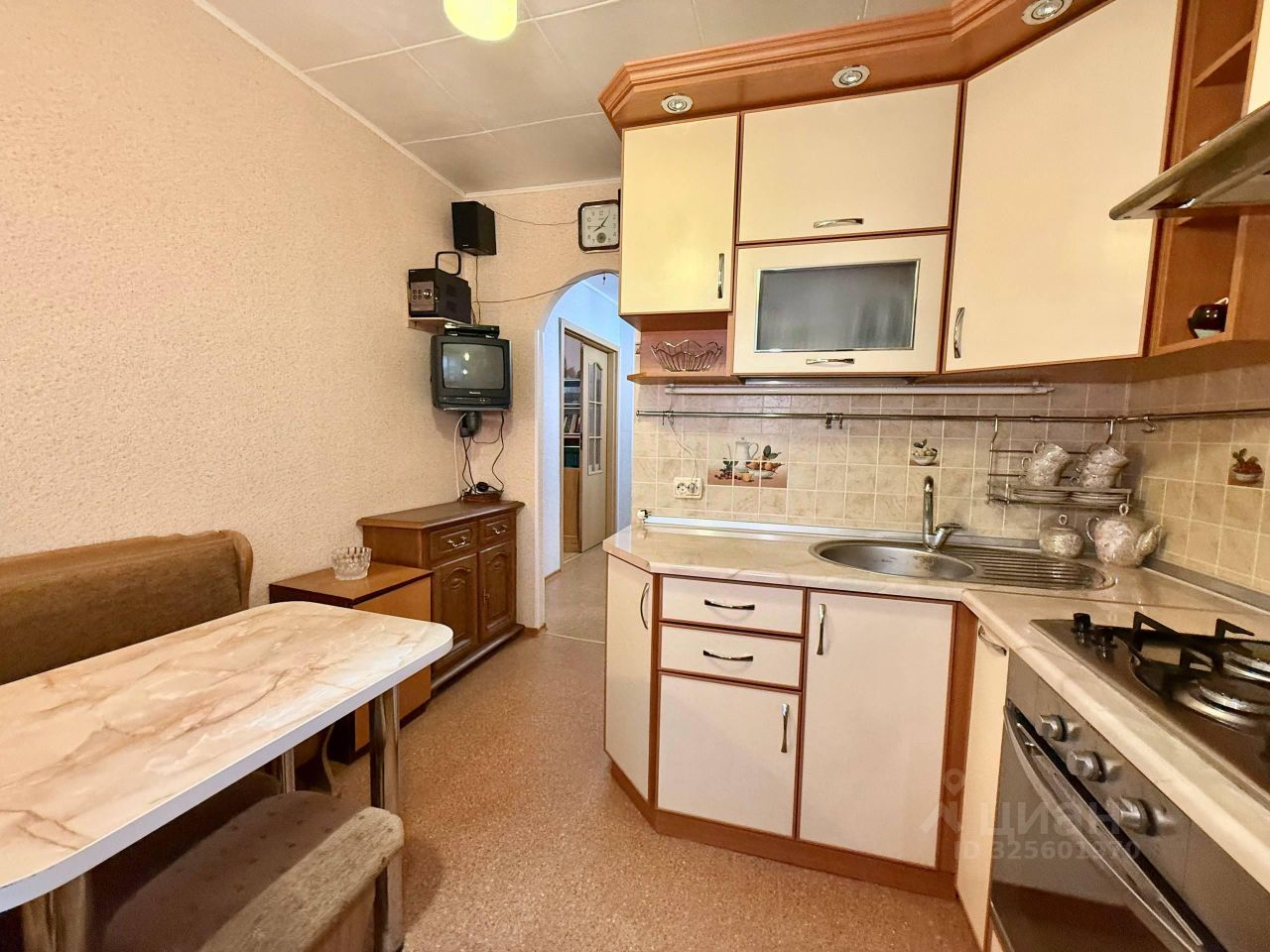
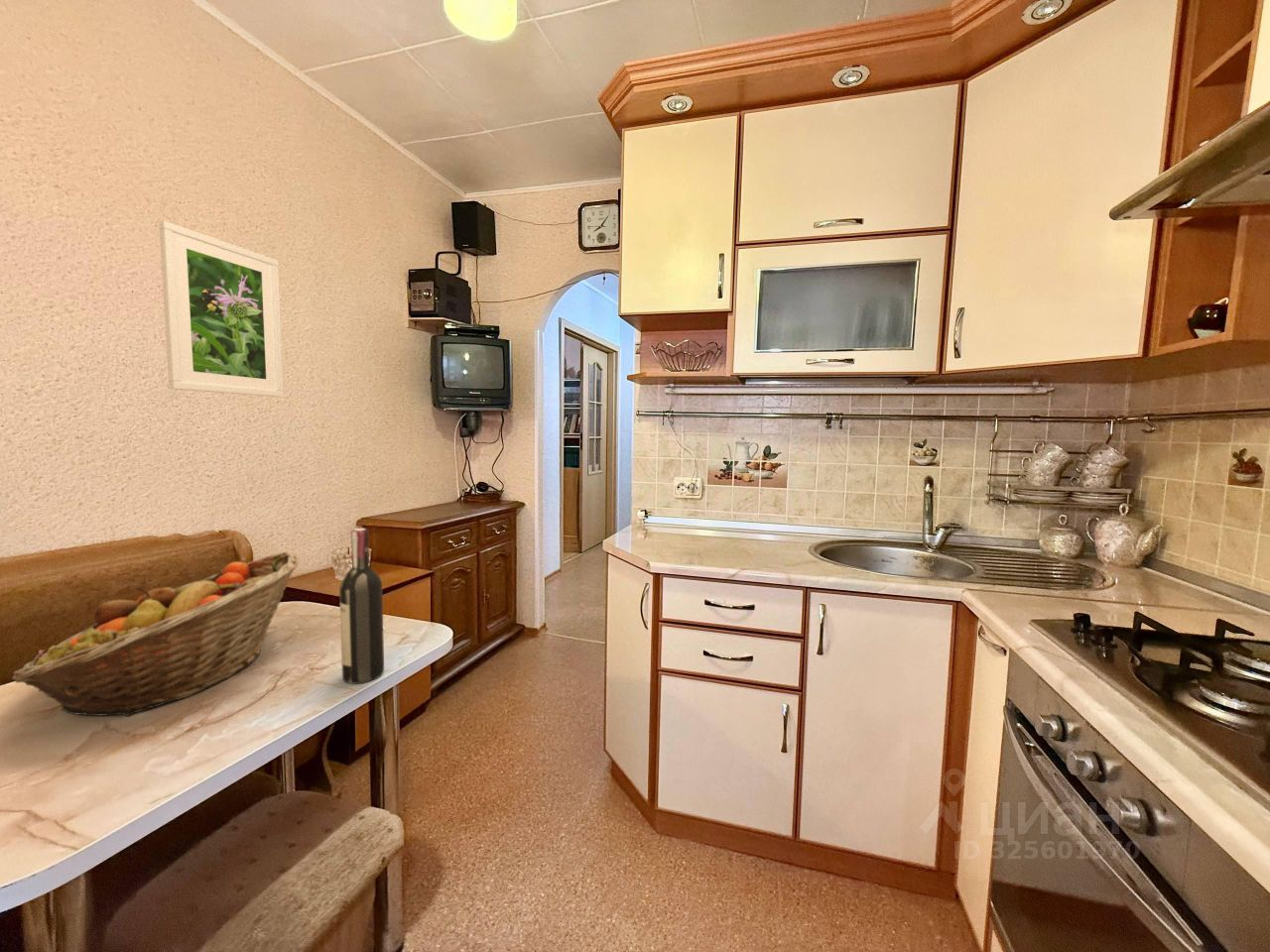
+ fruit basket (184, 621)
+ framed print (228, 318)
+ wine bottle (361, 603)
